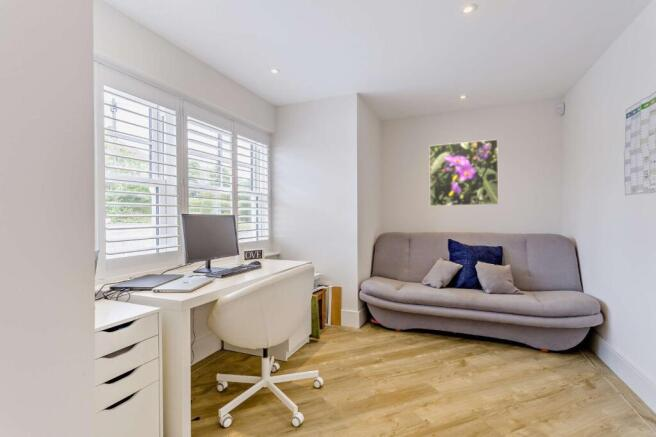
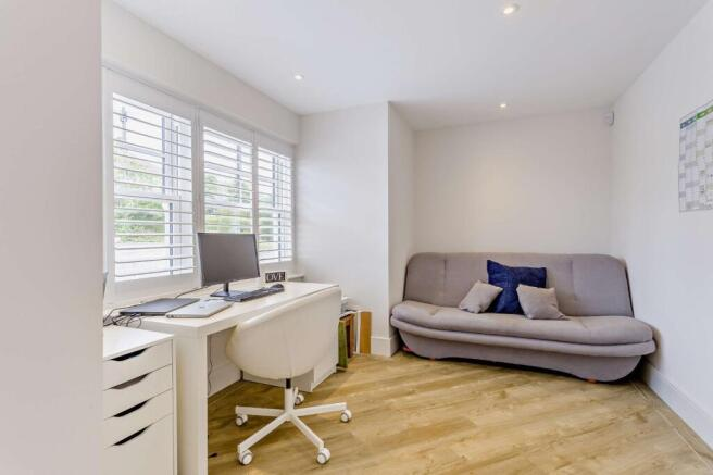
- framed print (462, 174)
